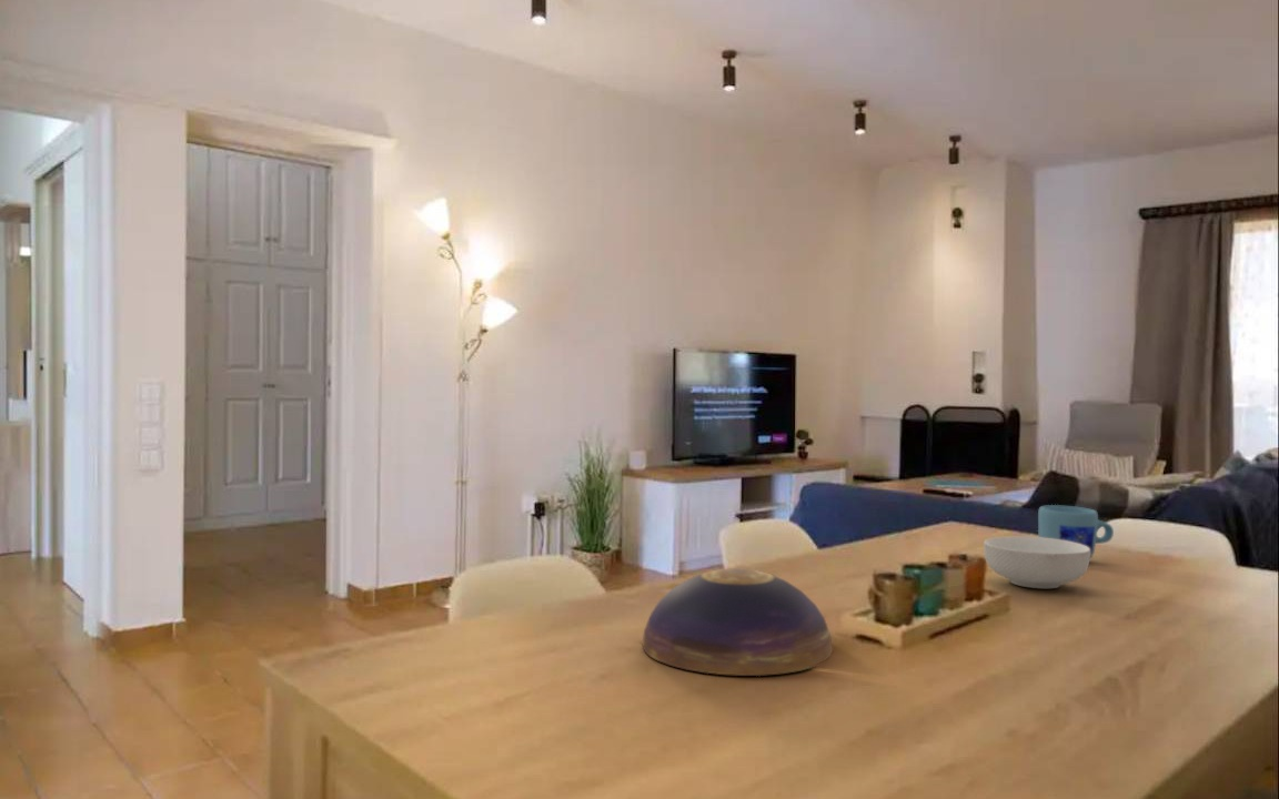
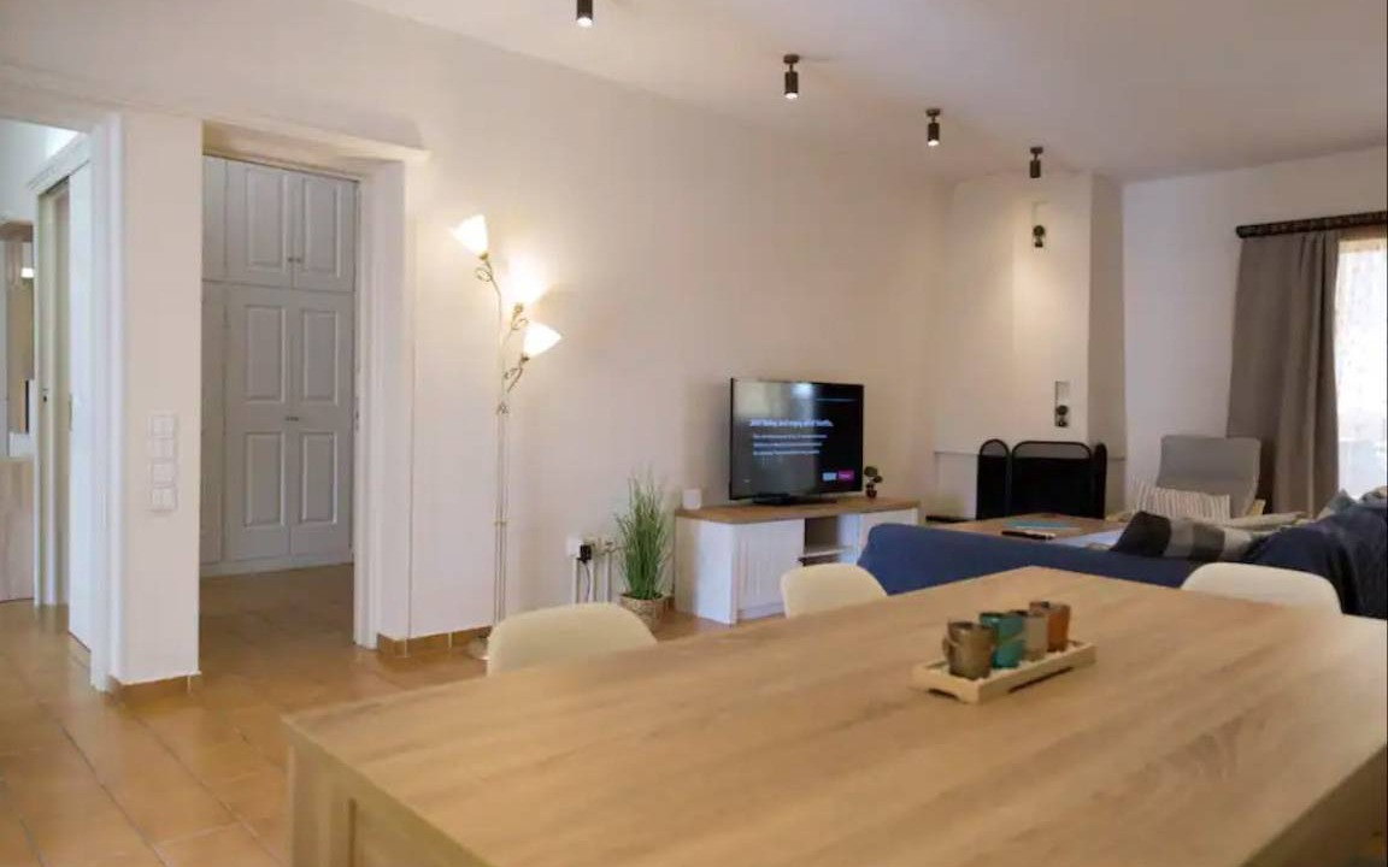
- cereal bowl (1035, 564)
- decorative bowl (736, 608)
- mug (1076, 534)
